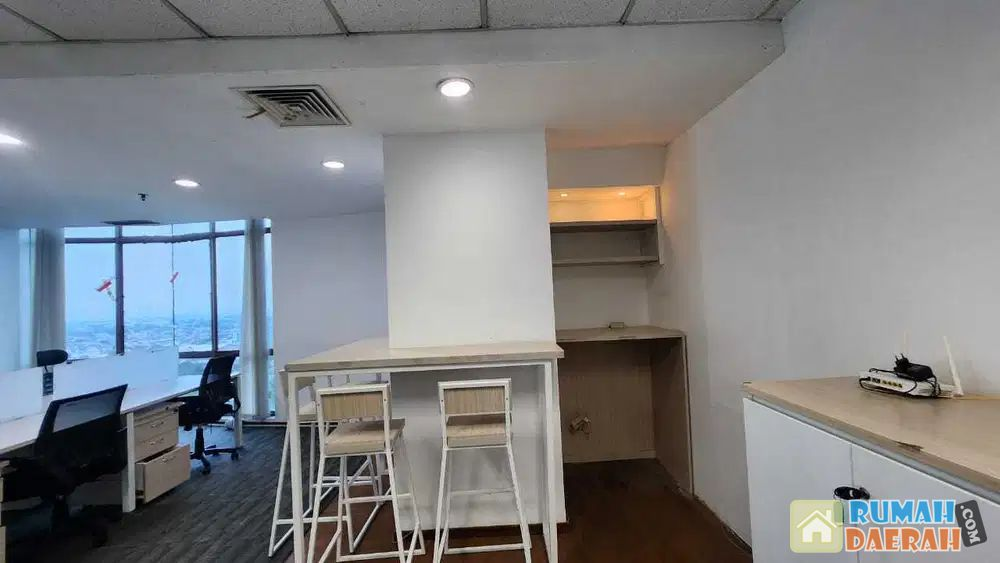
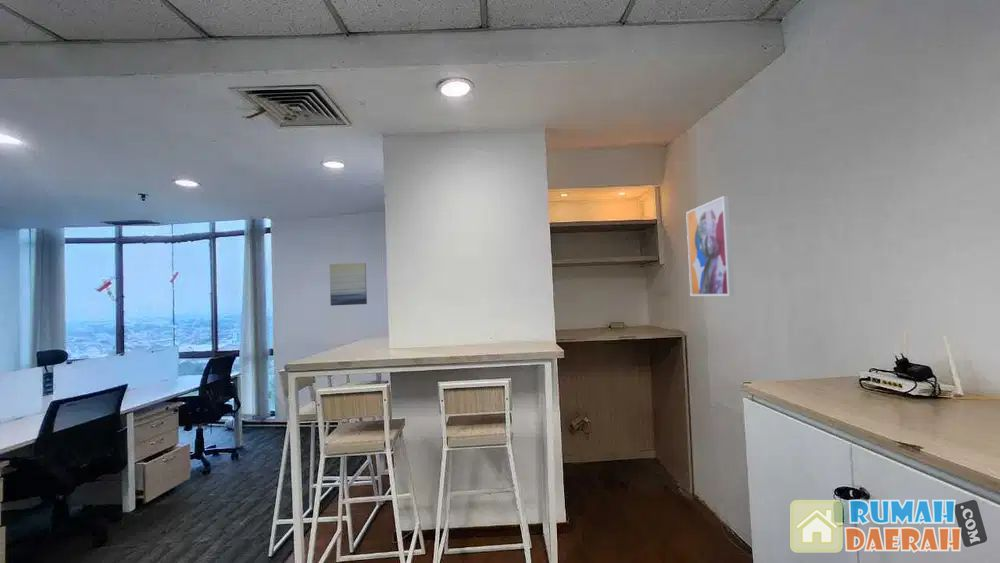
+ wall art (707, 250)
+ wall art (348, 284)
